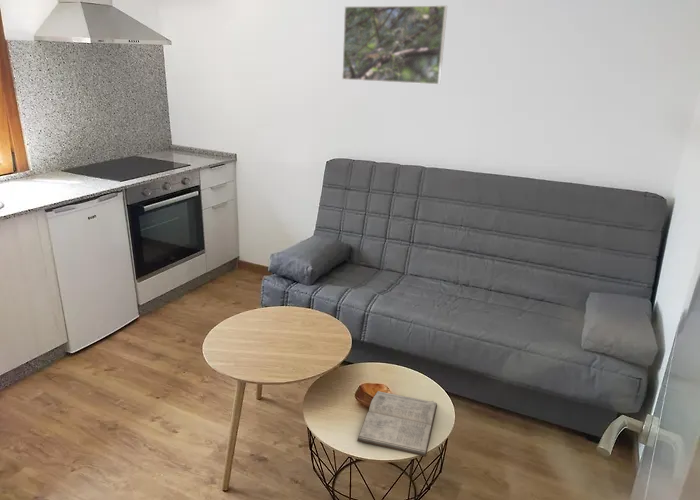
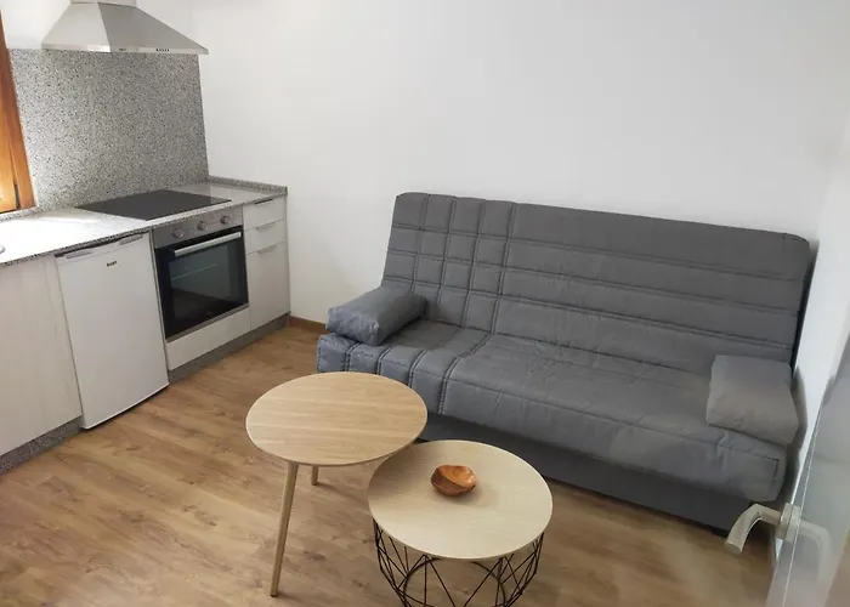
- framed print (391, 44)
- diary (399, 417)
